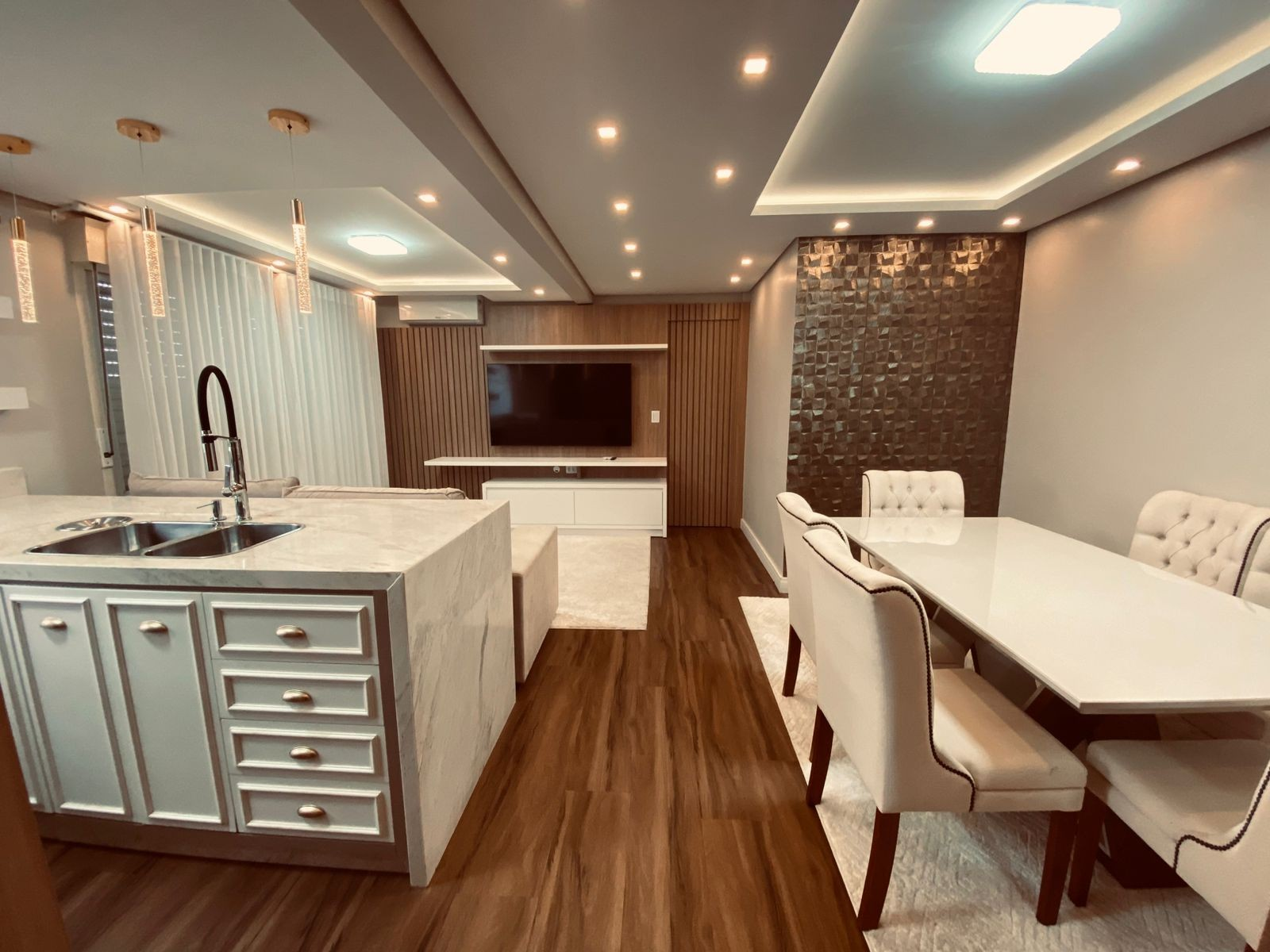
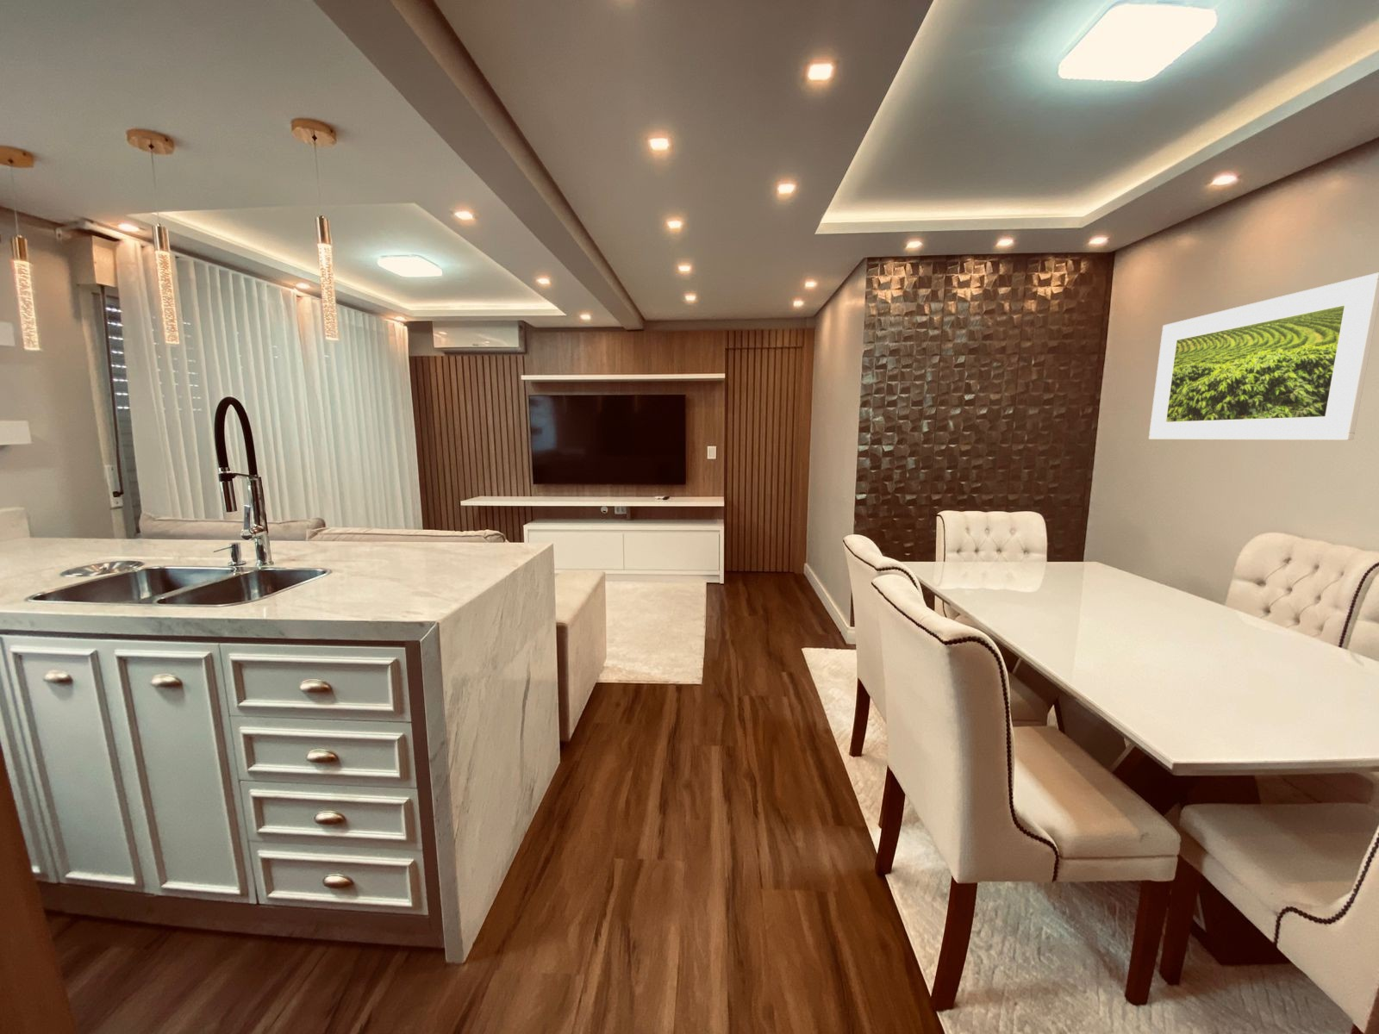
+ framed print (1242, 373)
